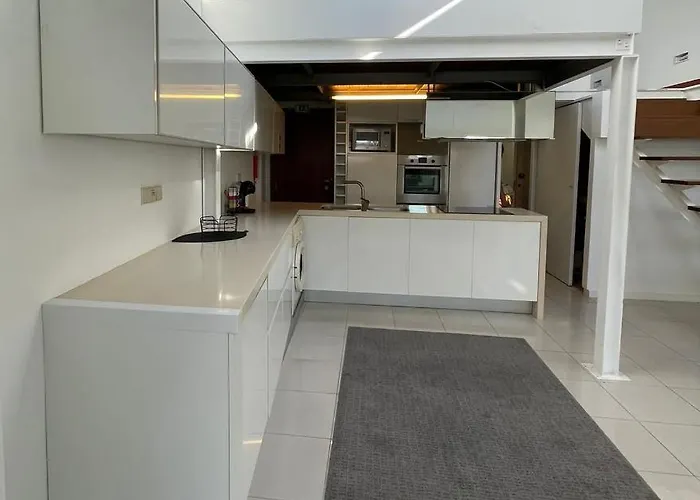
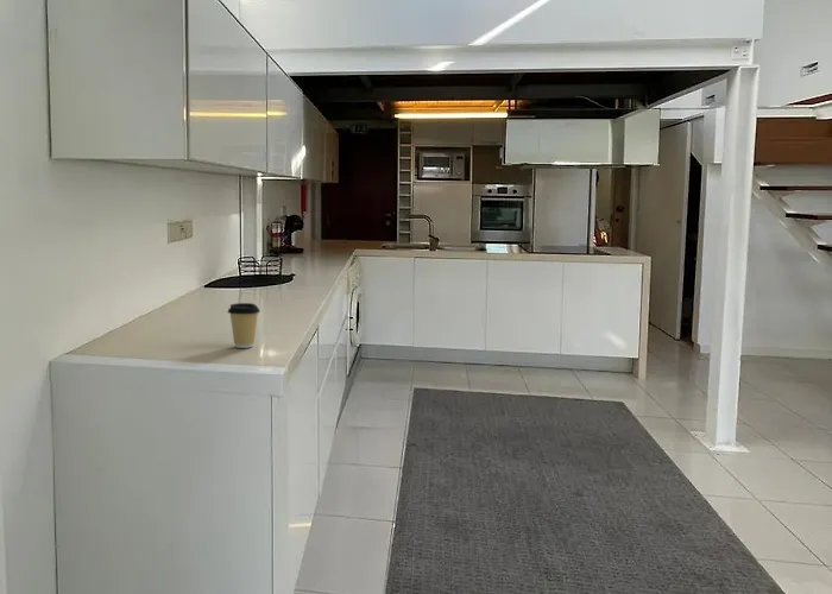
+ coffee cup (244, 326)
